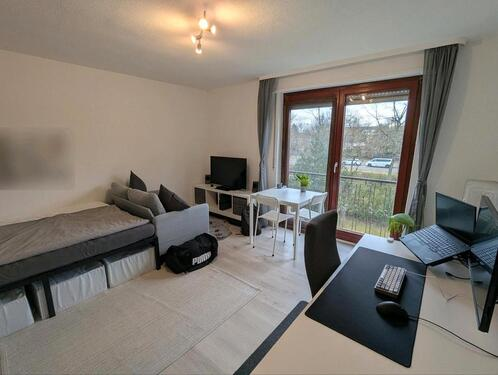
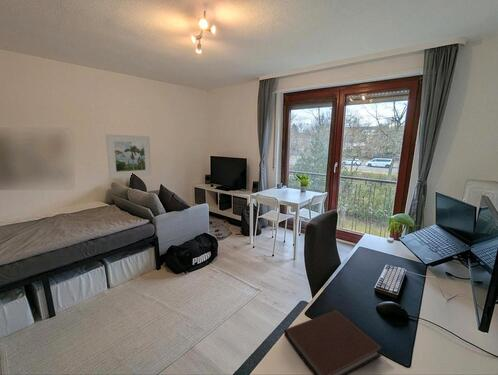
+ notebook (330, 341)
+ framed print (130, 156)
